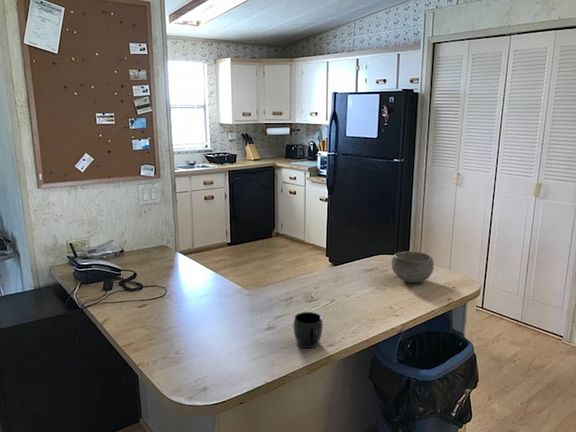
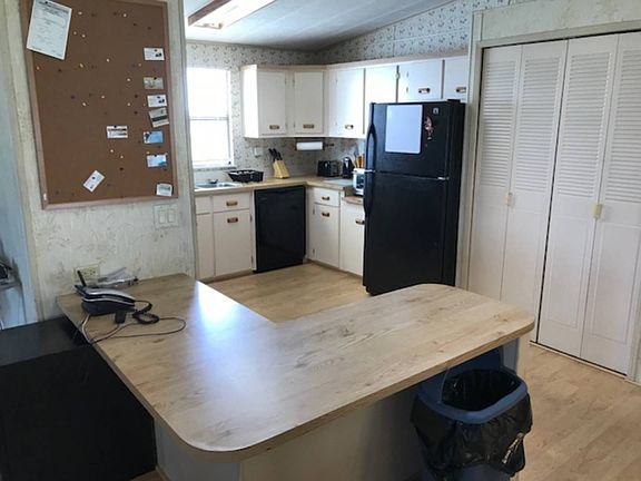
- mug (308, 332)
- bowl (412, 268)
